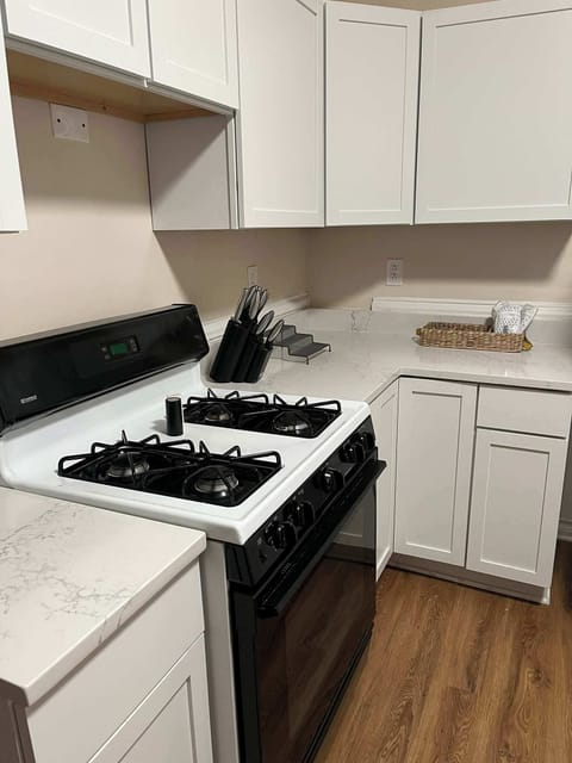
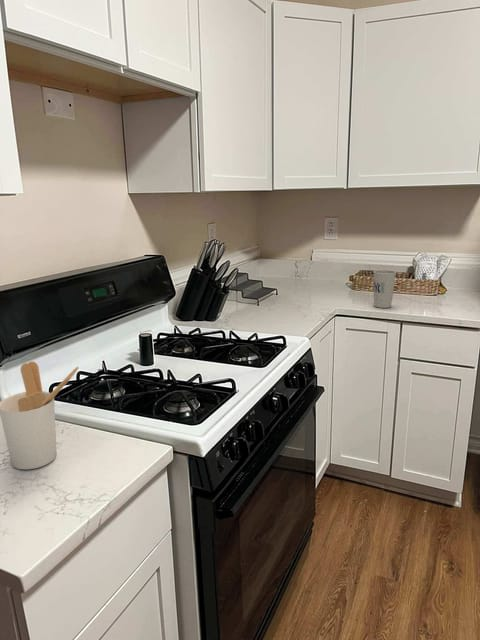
+ cup (383, 289)
+ utensil holder (43, 414)
